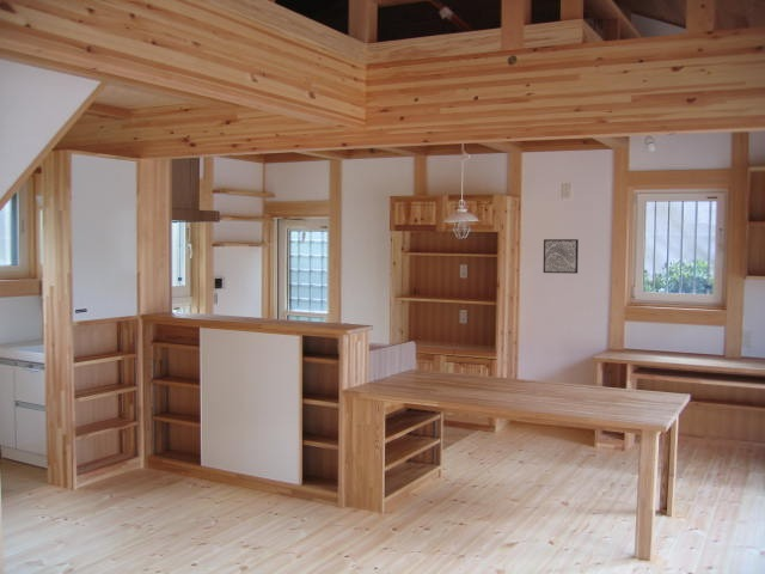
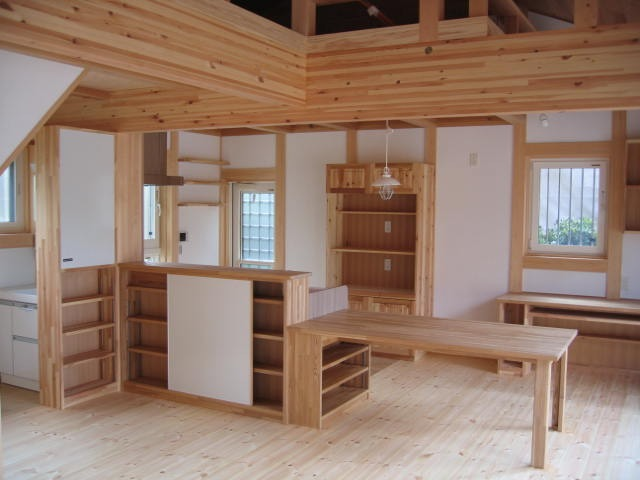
- wall art (561, 256)
